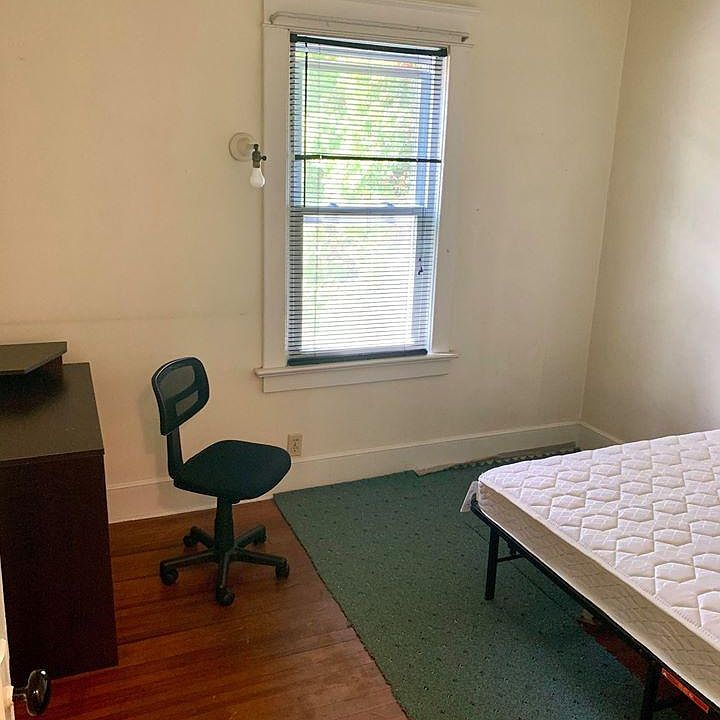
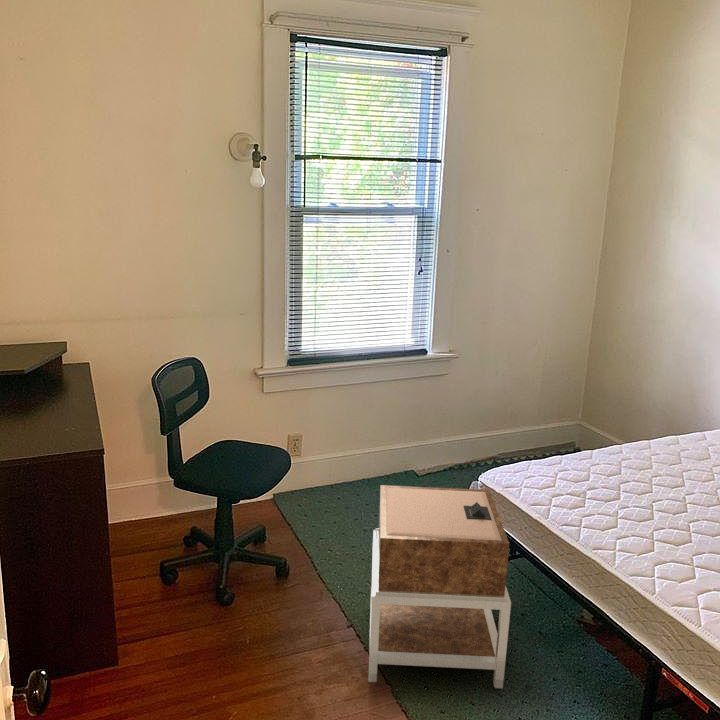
+ nightstand (435, 575)
